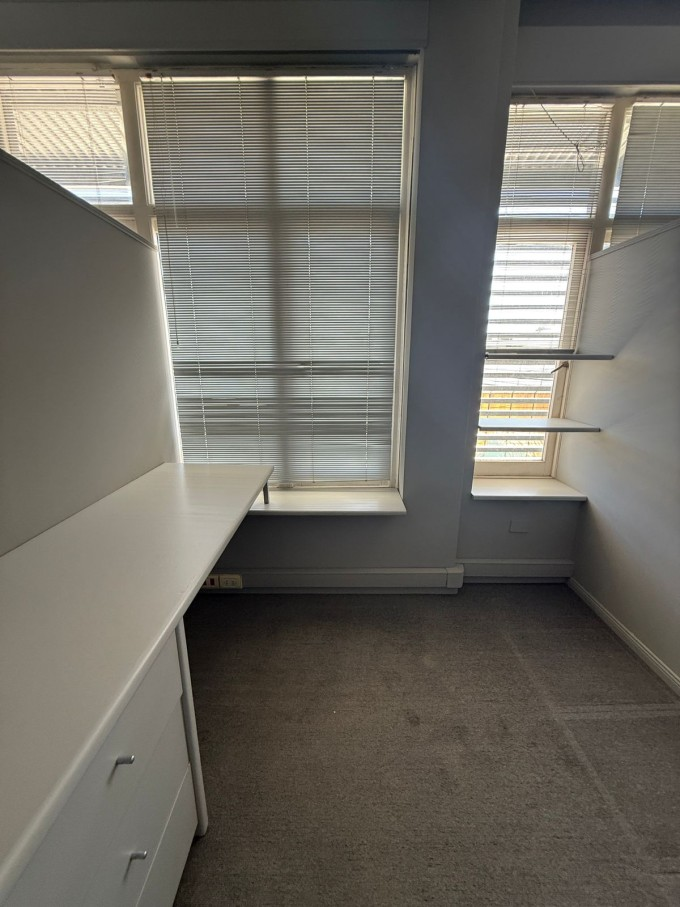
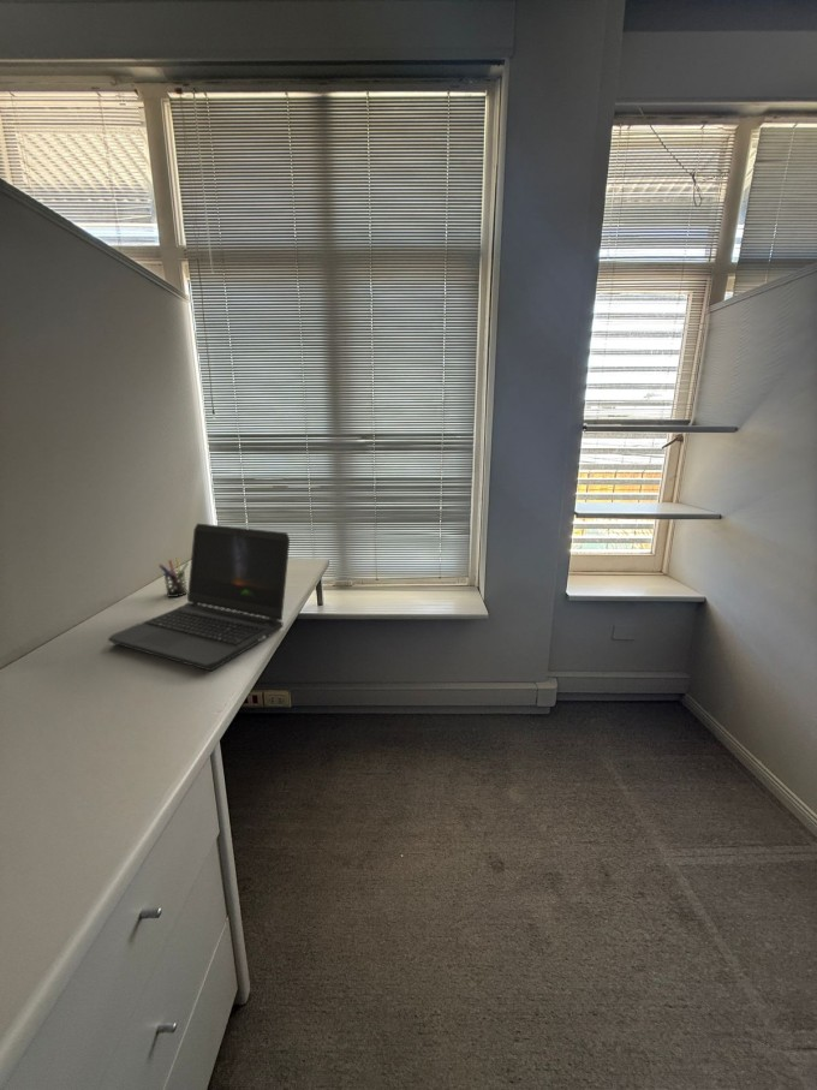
+ laptop computer (201, 588)
+ pen holder (175, 576)
